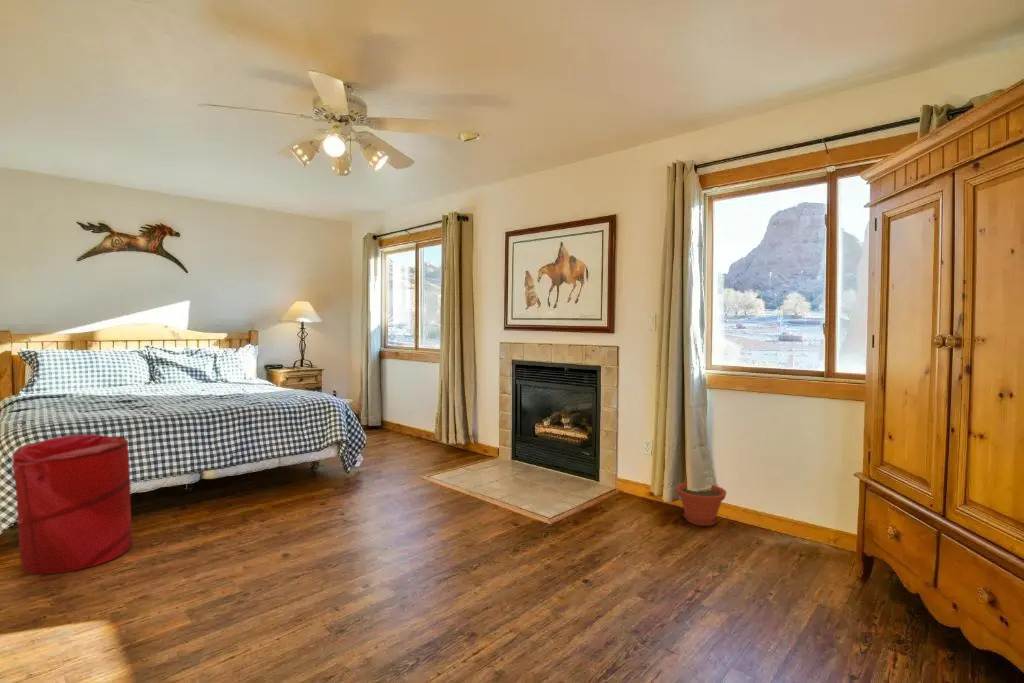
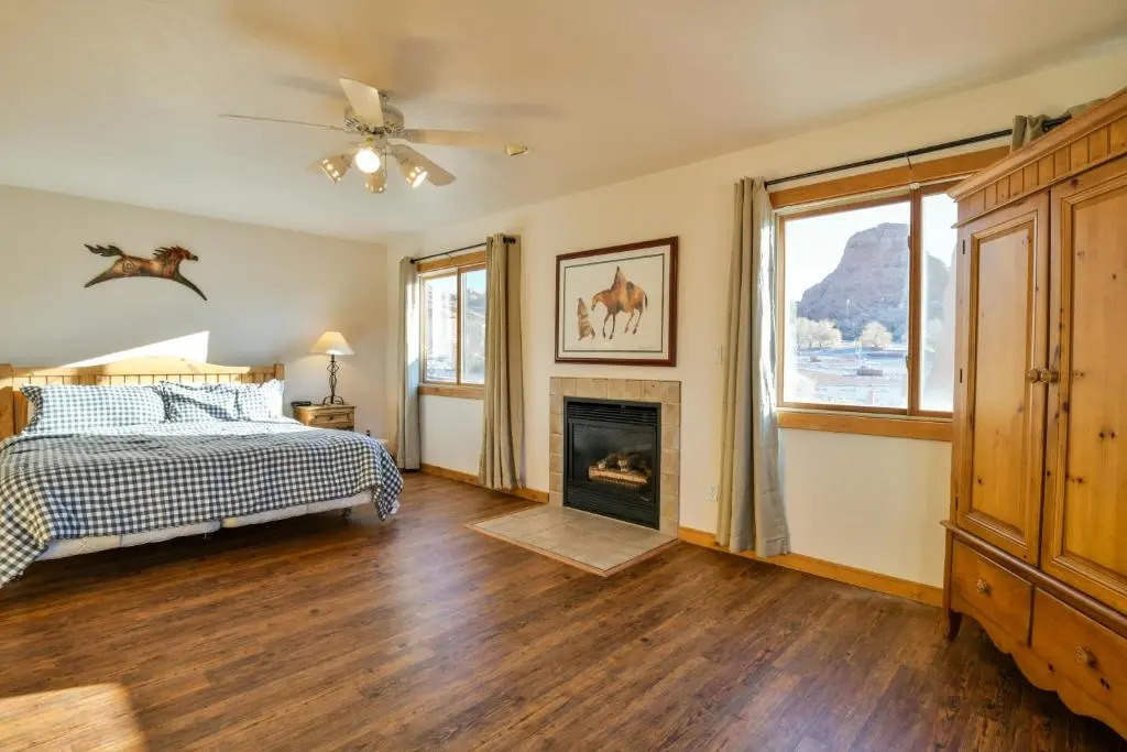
- plant pot (700, 505)
- laundry hamper (75, 498)
